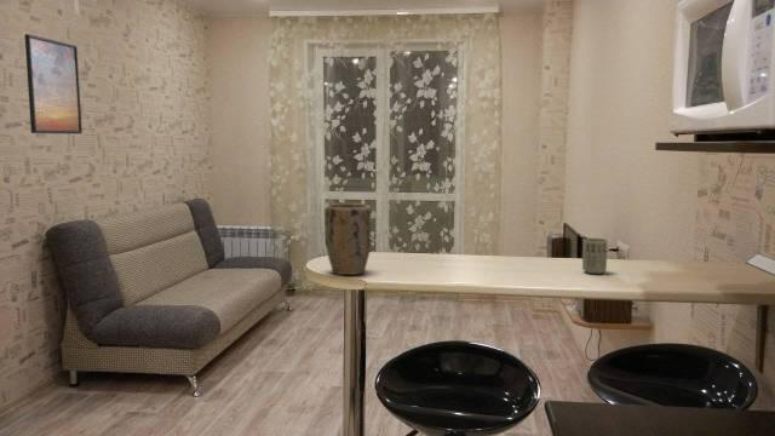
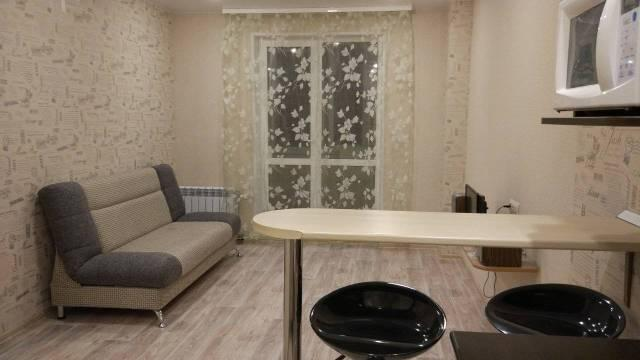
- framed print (54, 87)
- cup (595, 256)
- plant pot (348, 239)
